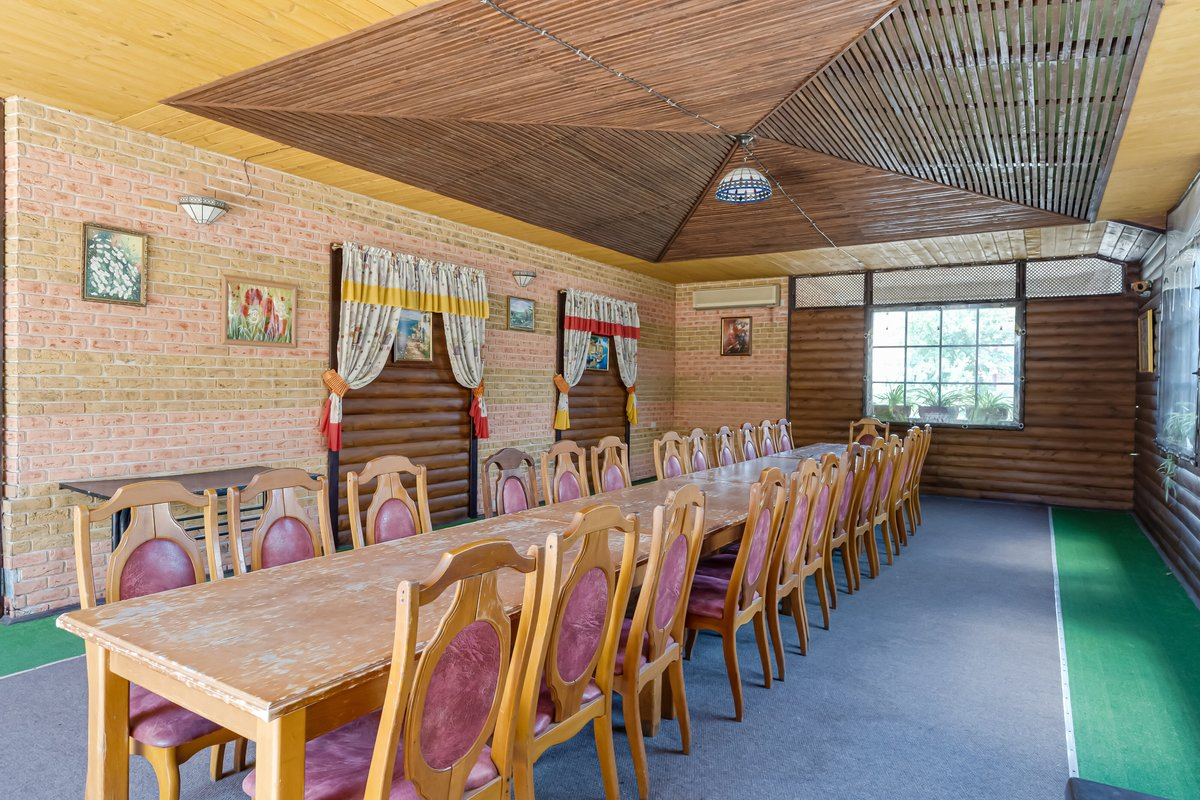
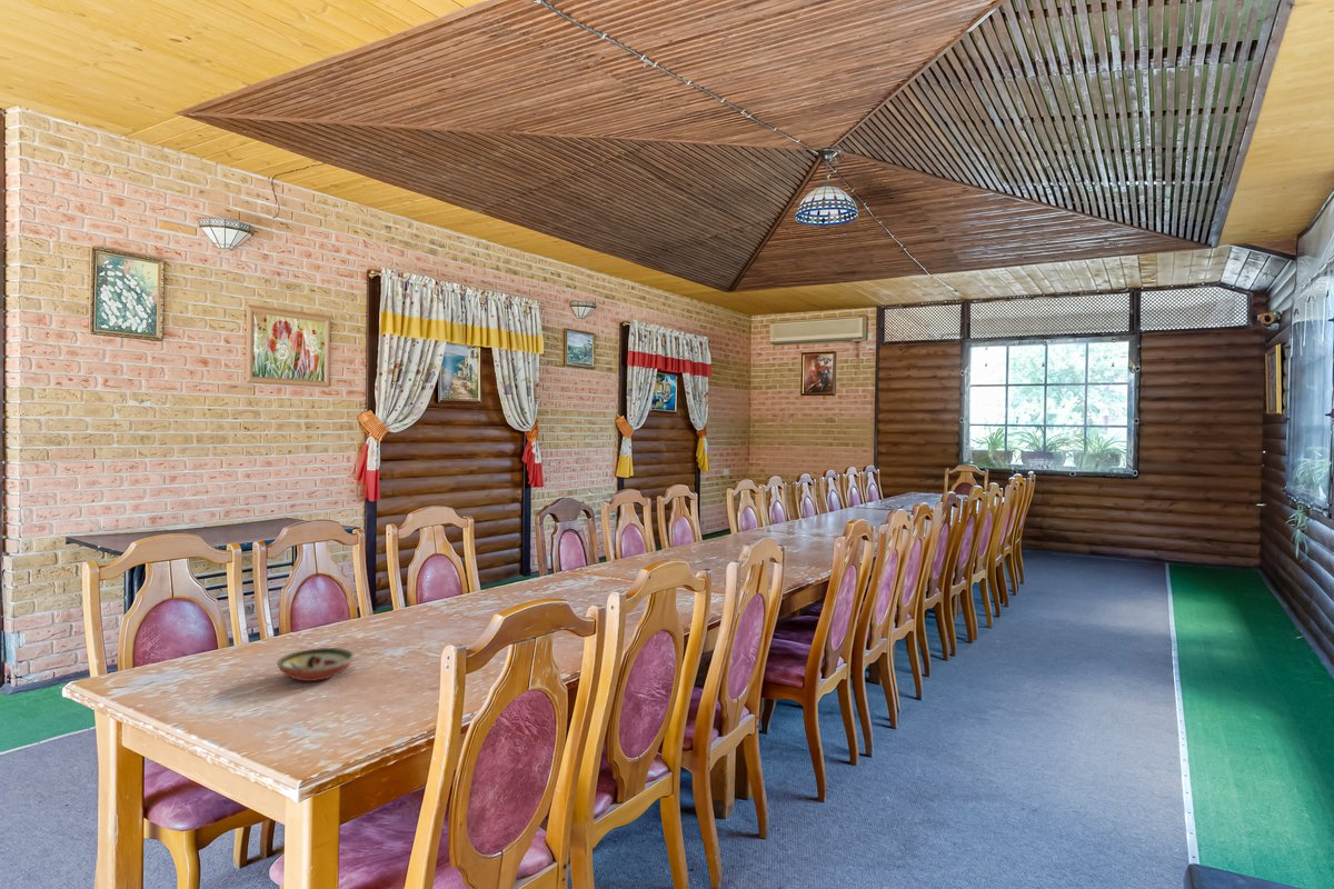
+ decorative bowl (316, 666)
